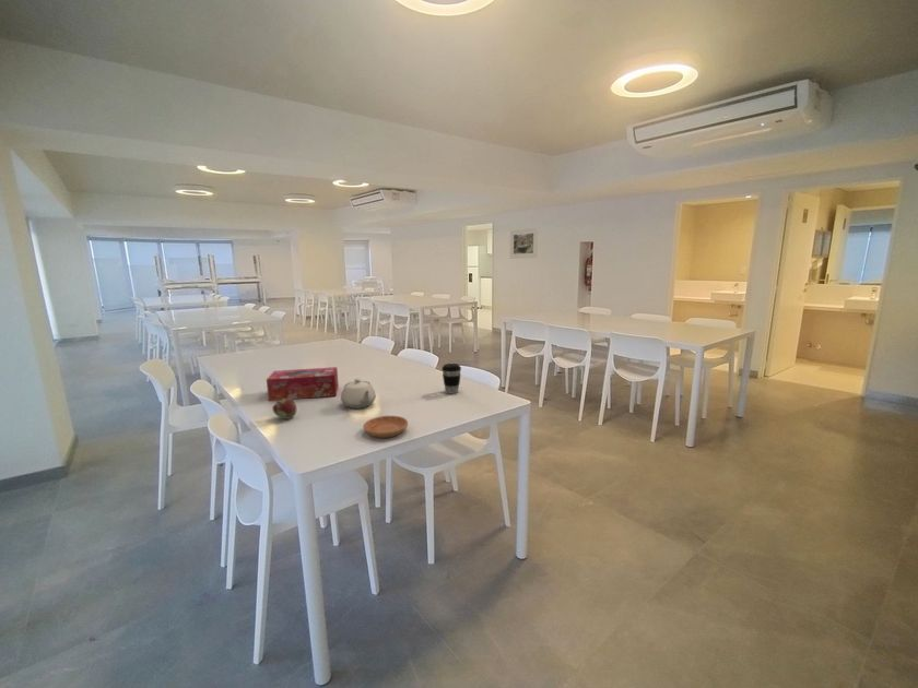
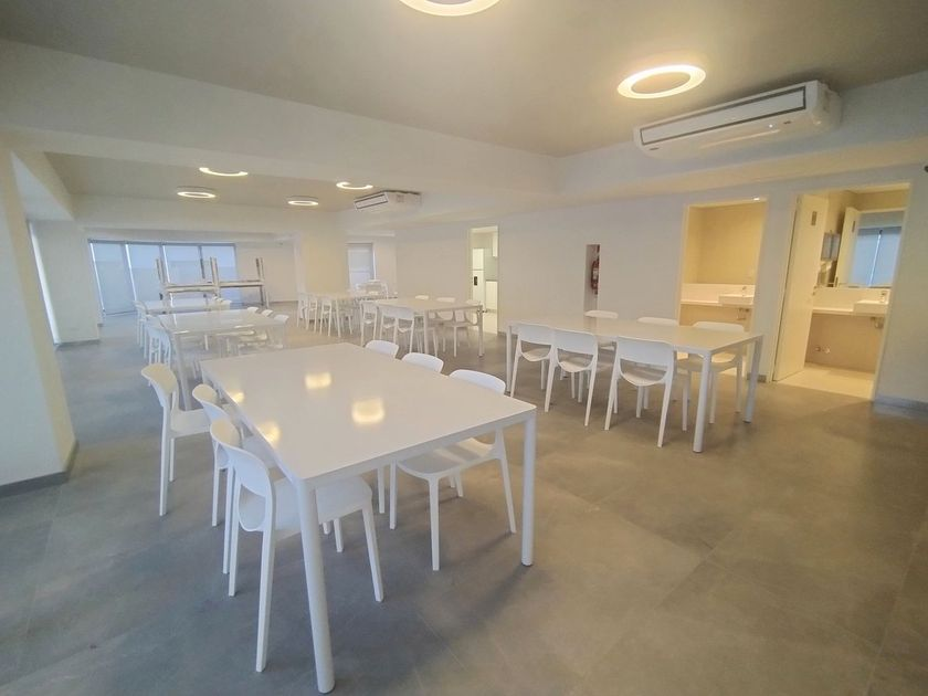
- coffee cup (451, 378)
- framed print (523, 244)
- saucer (386, 427)
- teapot (358, 392)
- fruit (284, 408)
- tissue box (304, 382)
